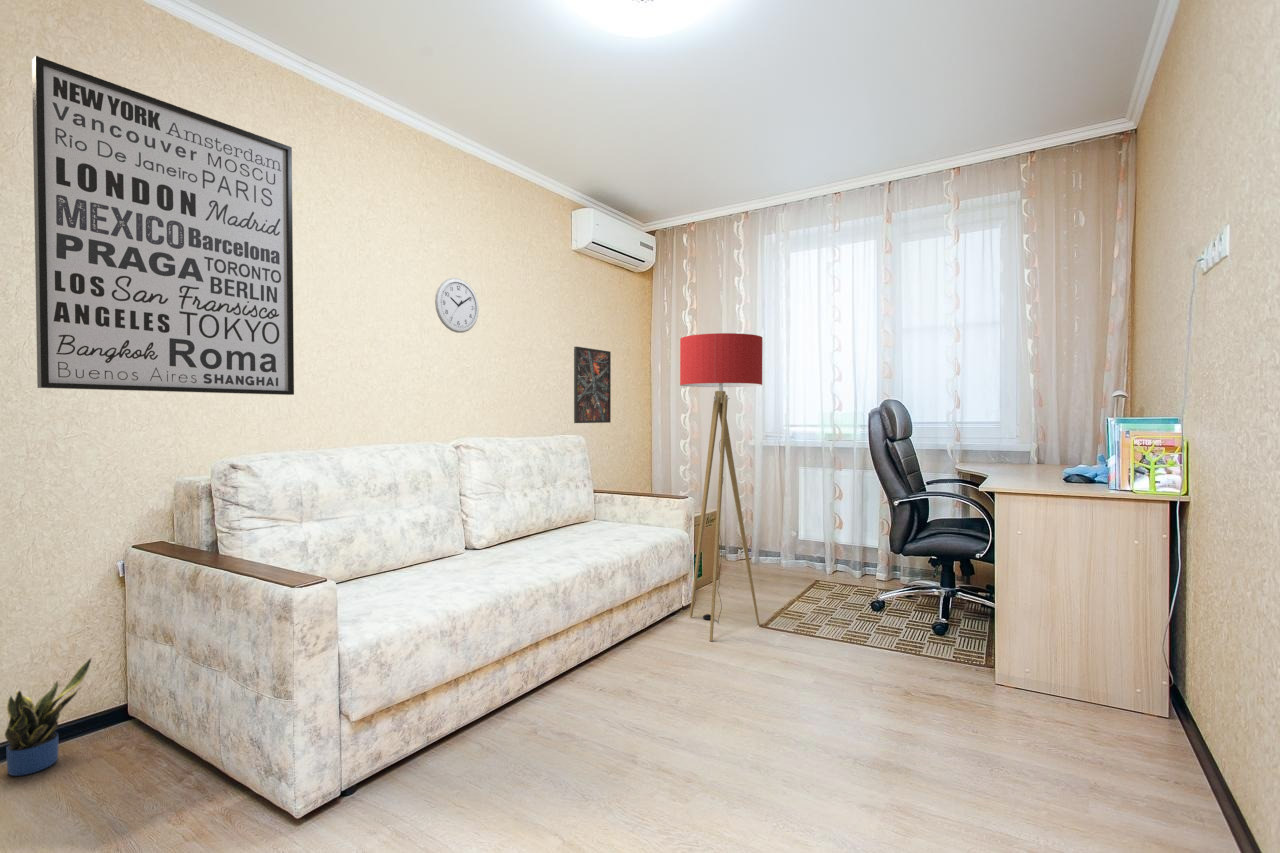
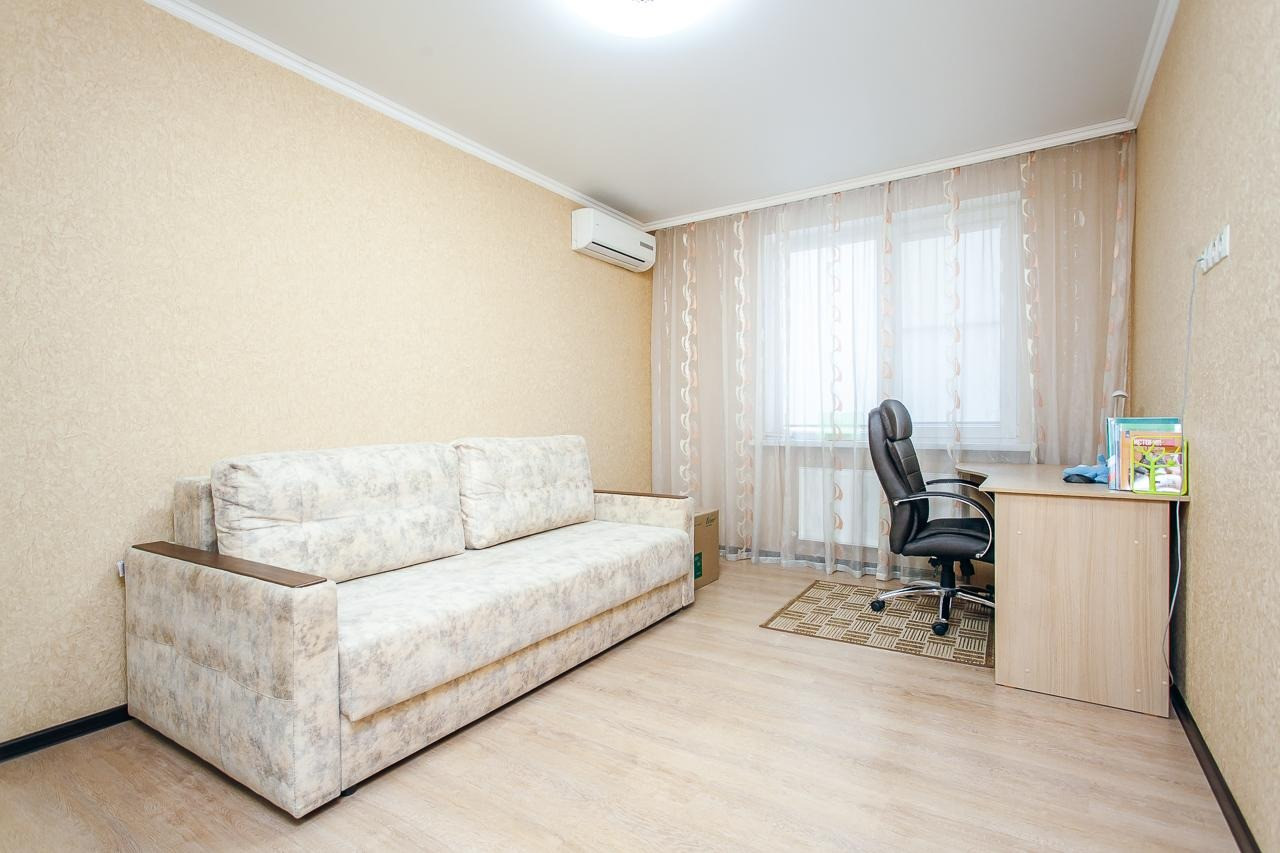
- wall art (181, 251)
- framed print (593, 386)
- potted plant (46, 712)
- wall clock (458, 305)
- floor lamp (720, 483)
